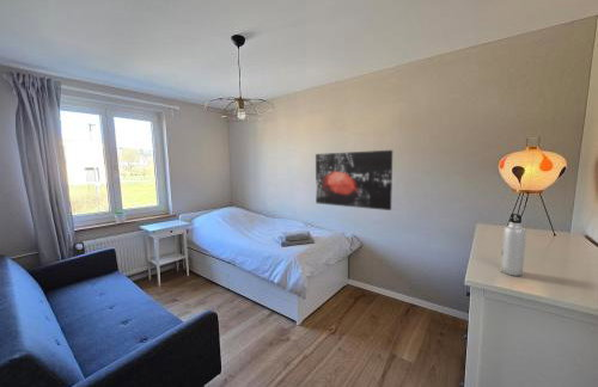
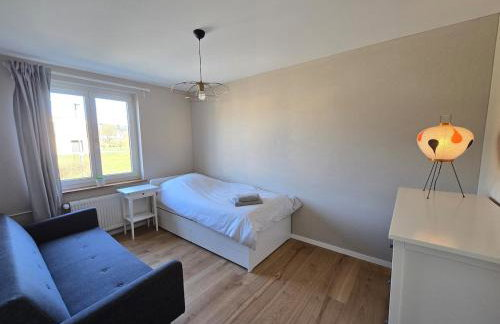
- water bottle (513, 242)
- wall art (349, 179)
